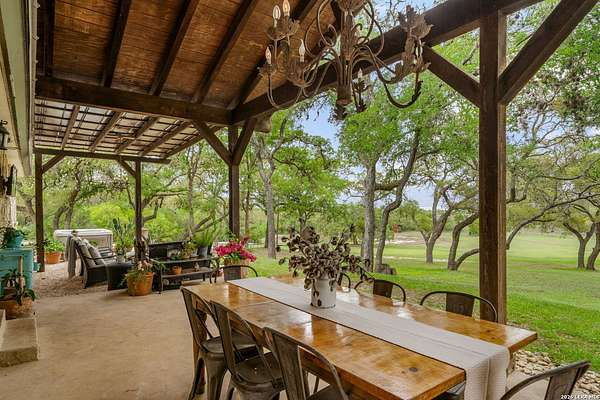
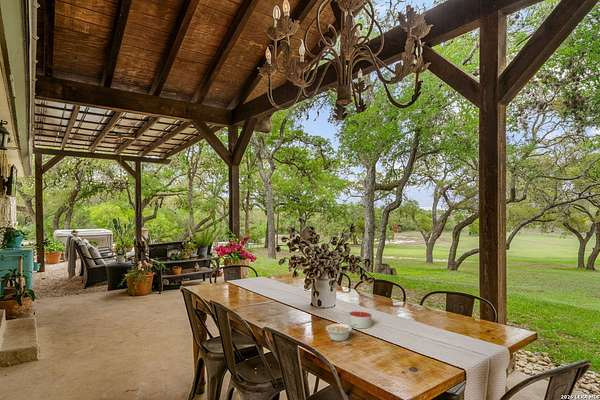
+ legume (339, 331)
+ candle (360, 318)
